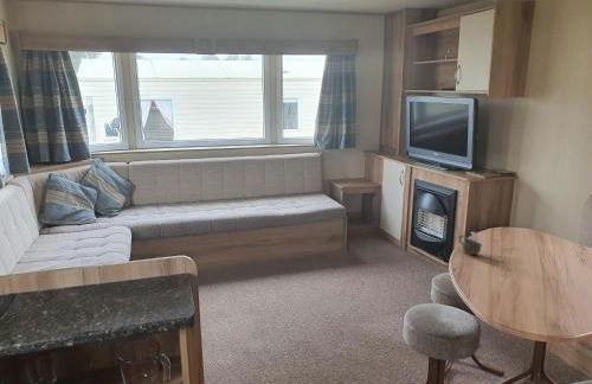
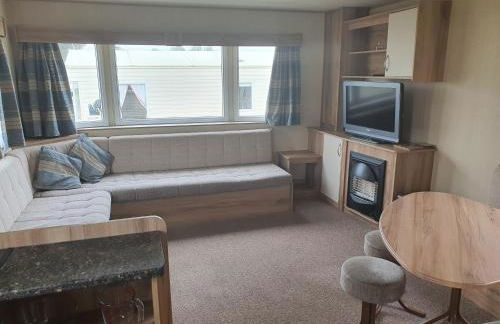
- cup (471, 244)
